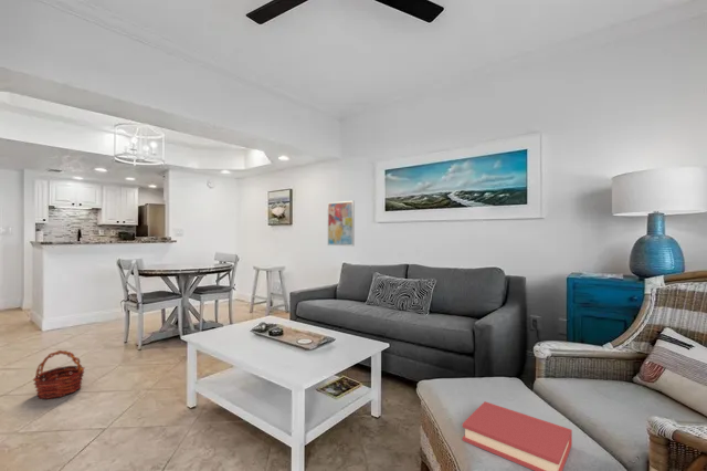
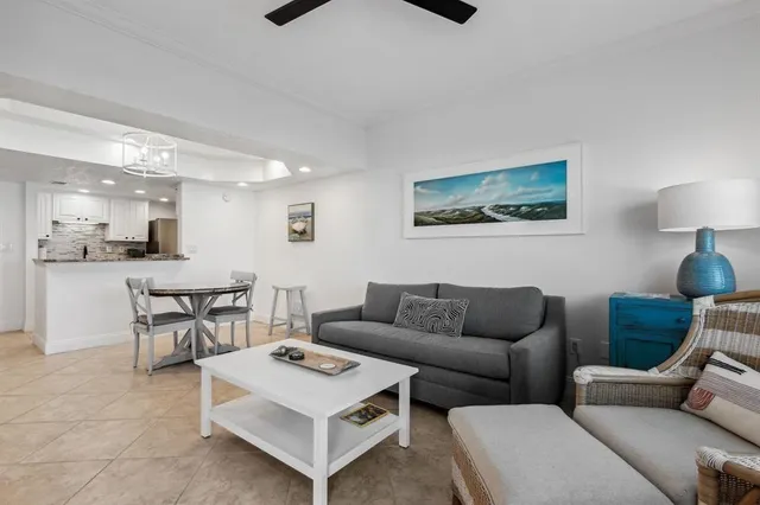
- basket (60, 370)
- hardback book (516, 435)
- wall art (340, 223)
